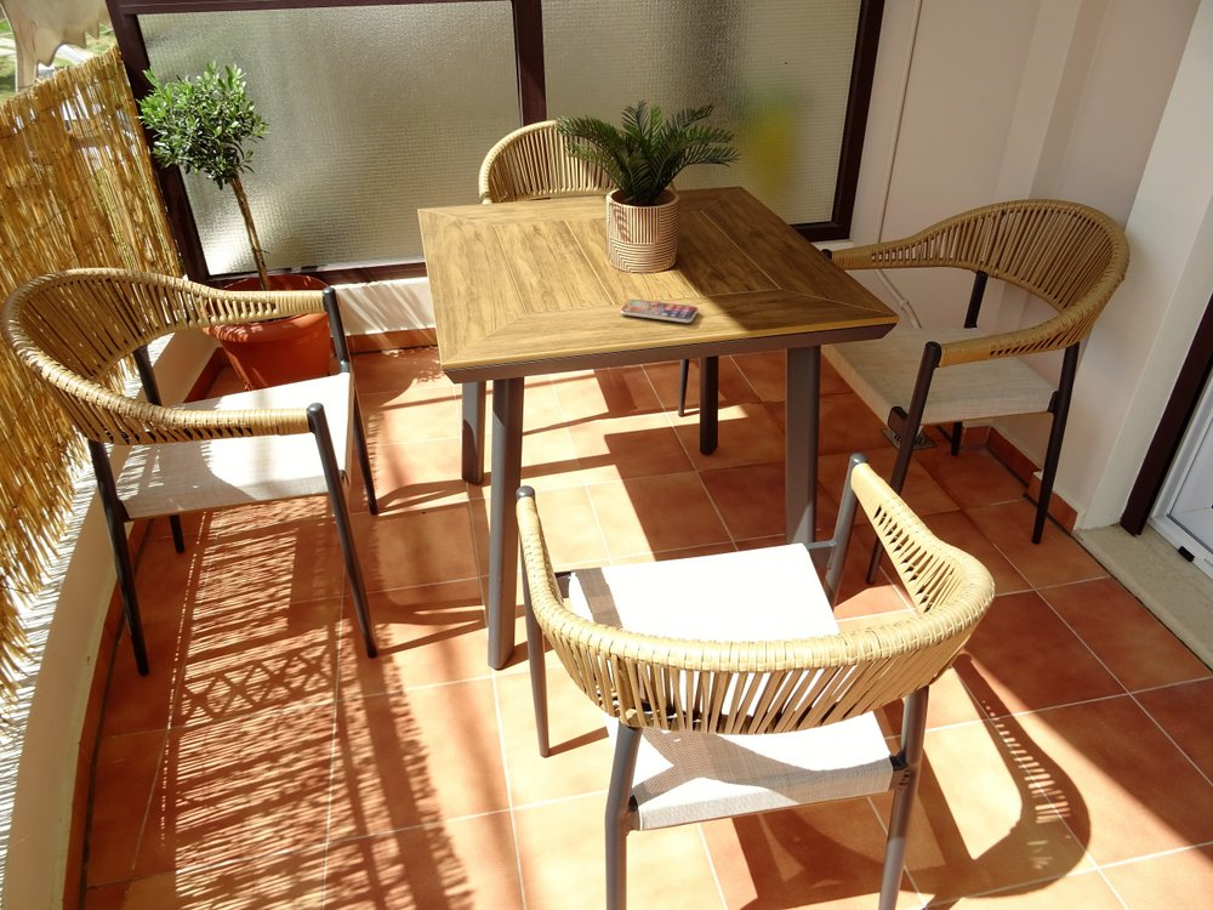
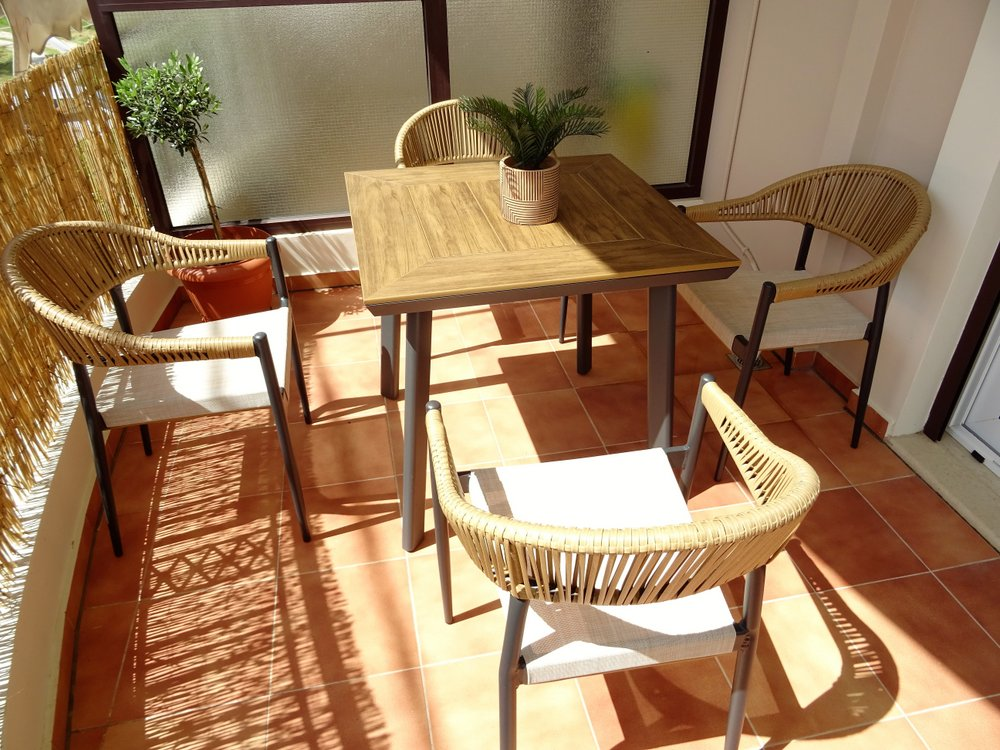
- smartphone (659, 311)
